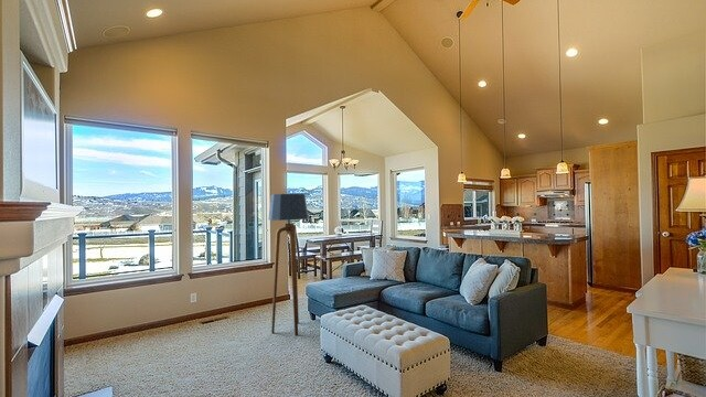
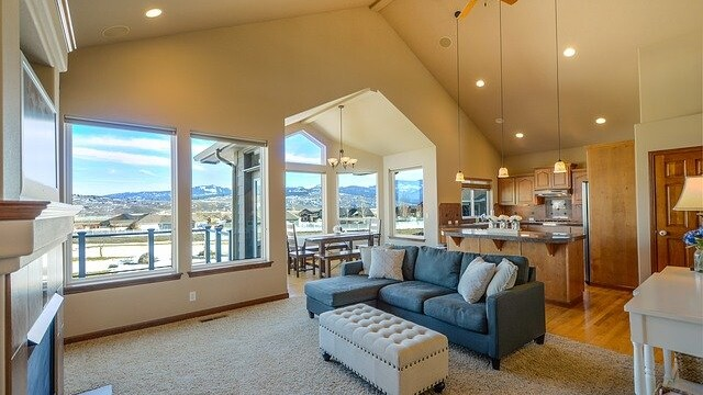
- floor lamp (291, 261)
